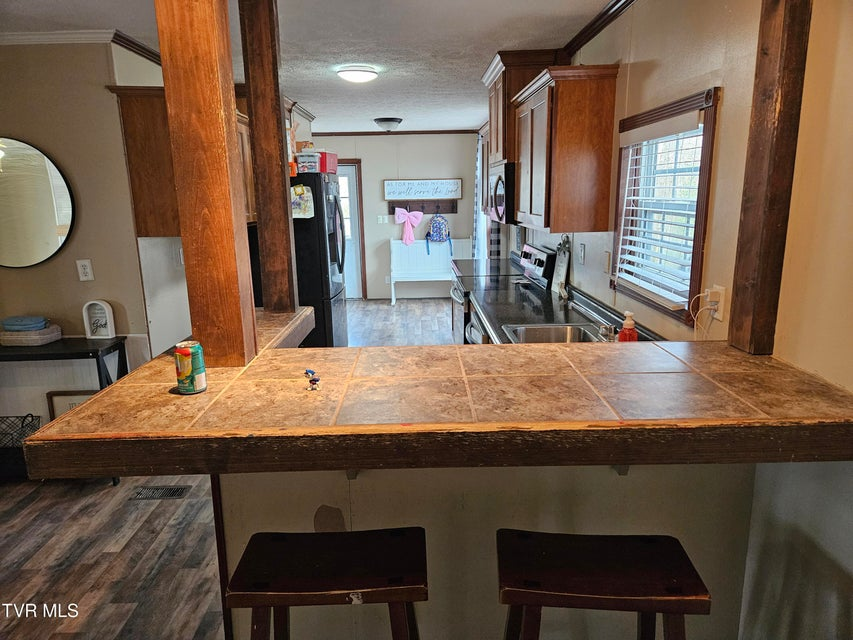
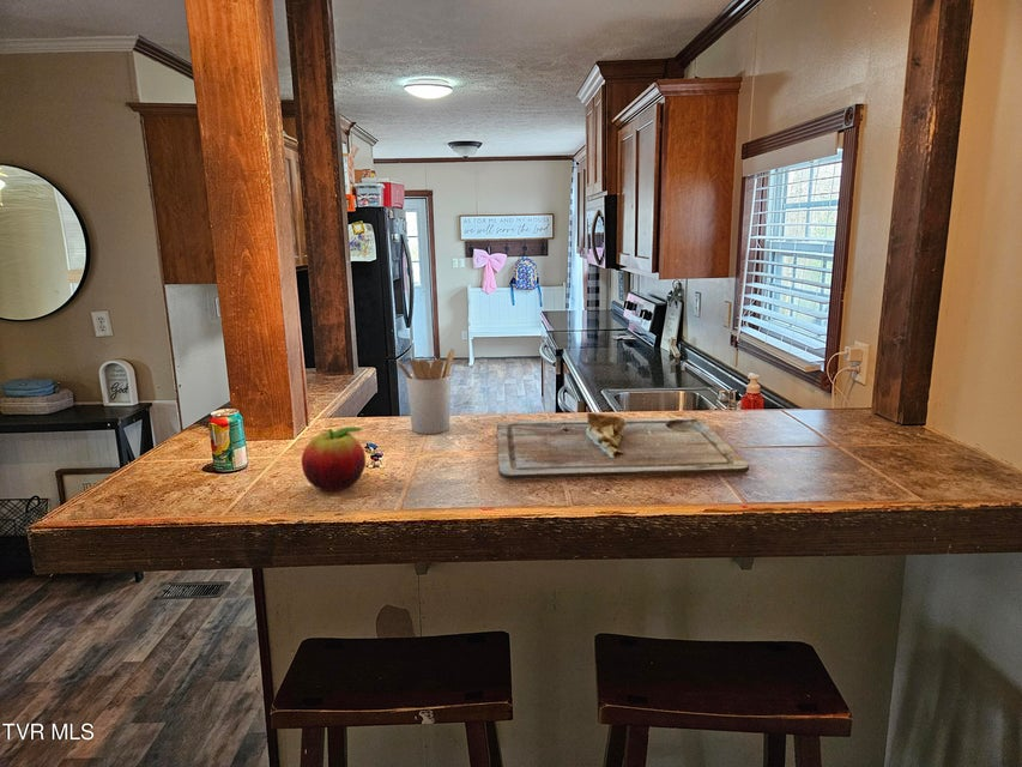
+ cutting board (611, 435)
+ fruit (333, 458)
+ utensil holder (429, 391)
